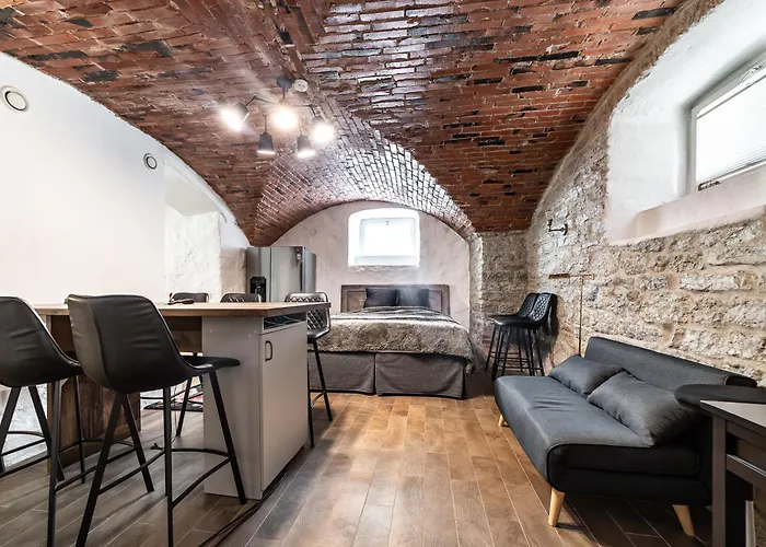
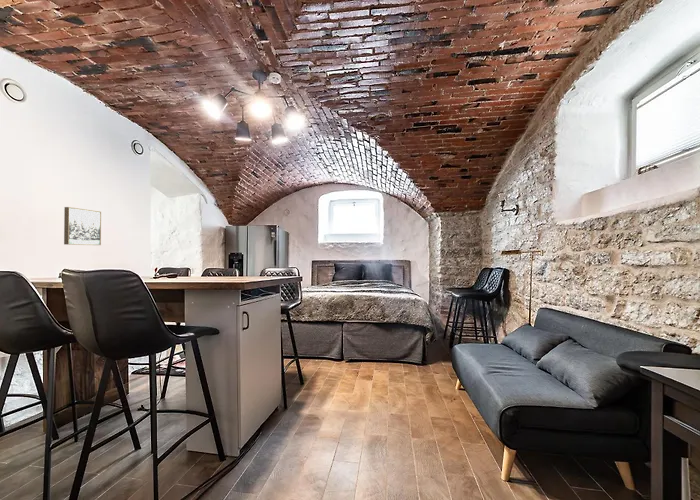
+ wall art (83, 227)
